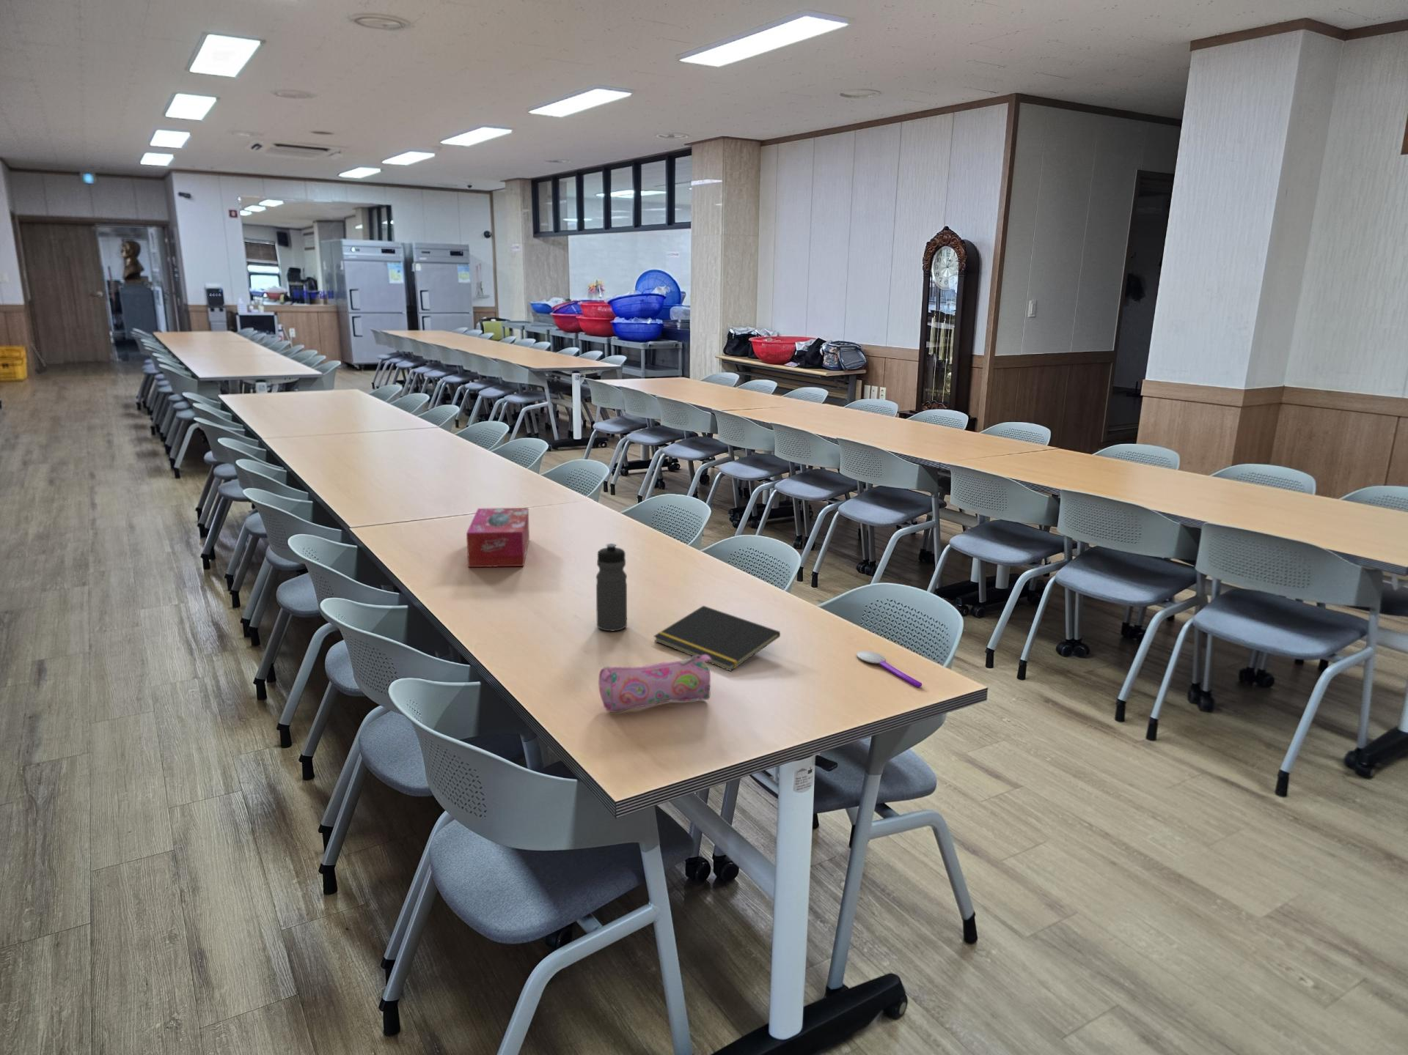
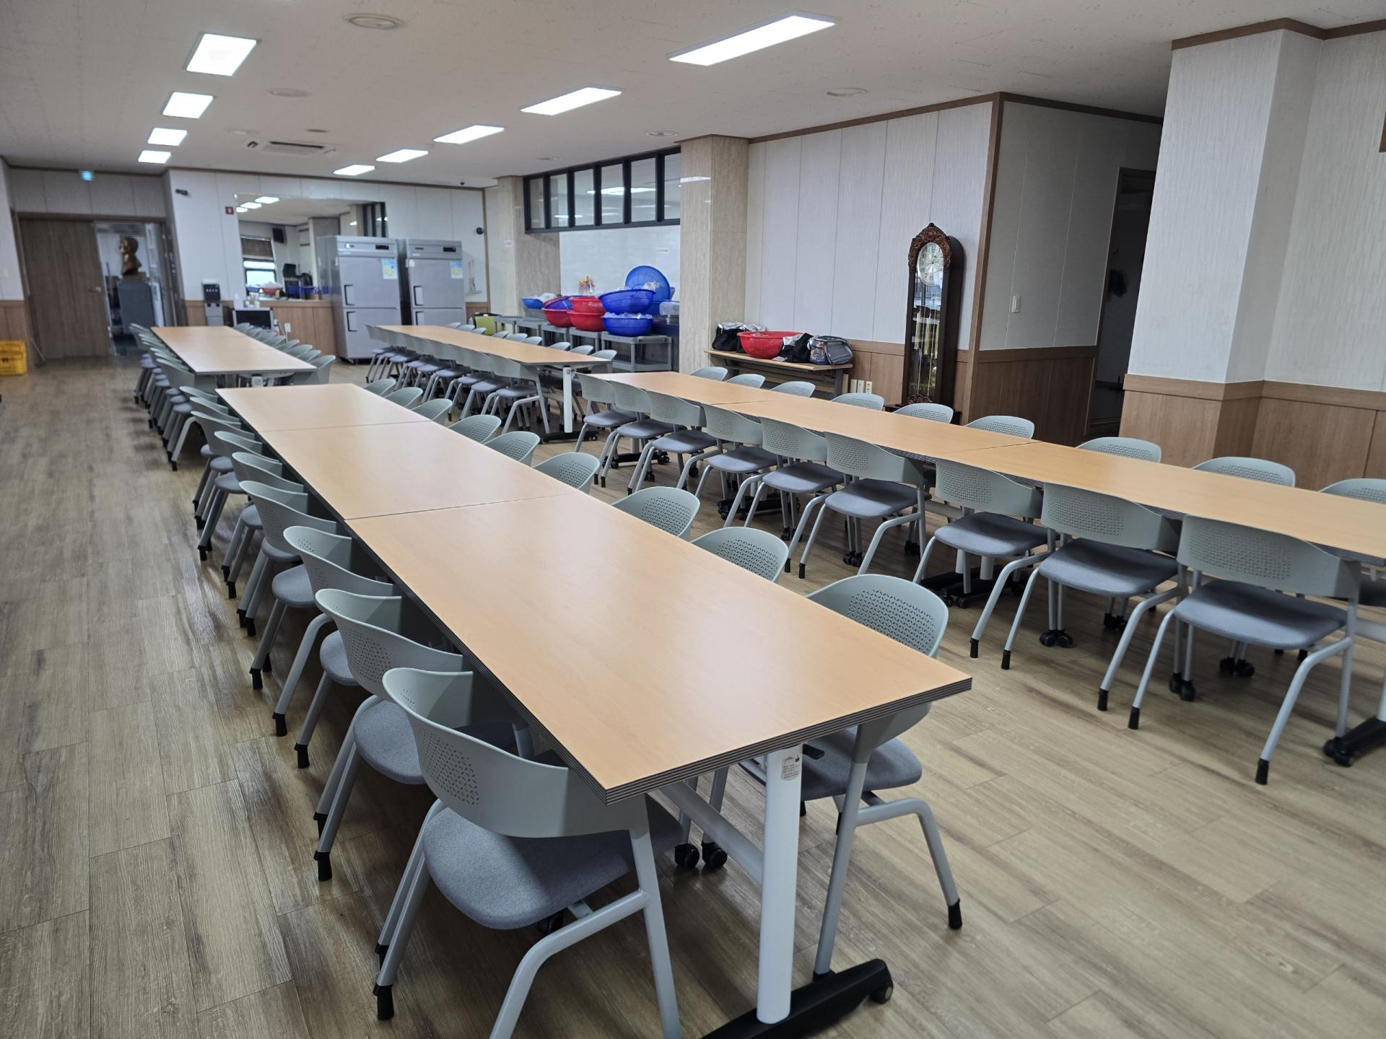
- notepad (716, 636)
- tissue box (499, 535)
- spoon (889, 666)
- water bottle (612, 585)
- pencil case (656, 682)
